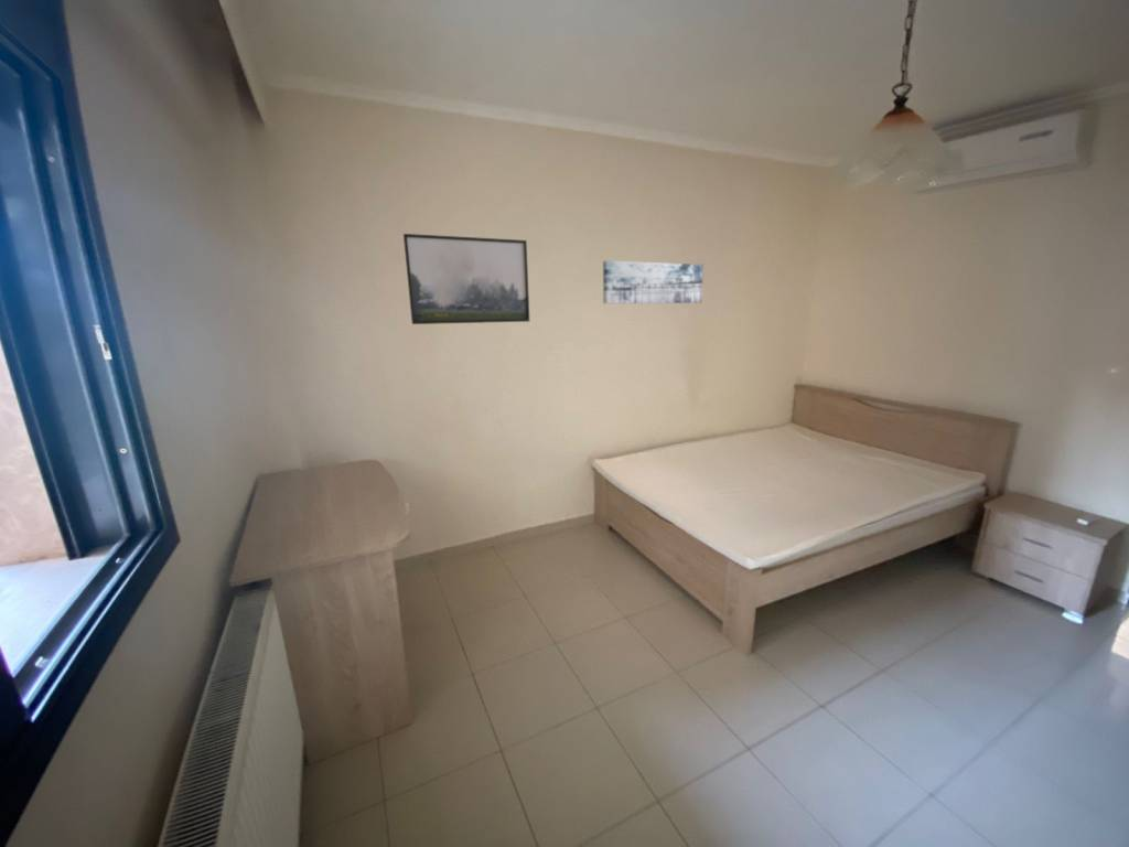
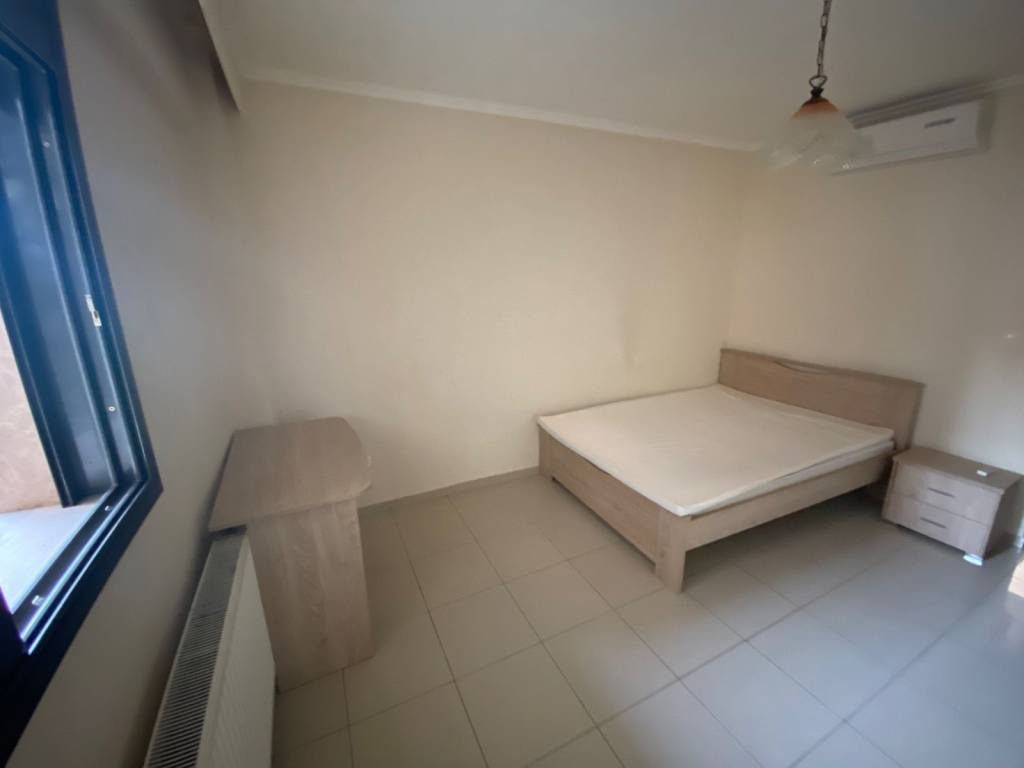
- wall art (655, 282)
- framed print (471, 280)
